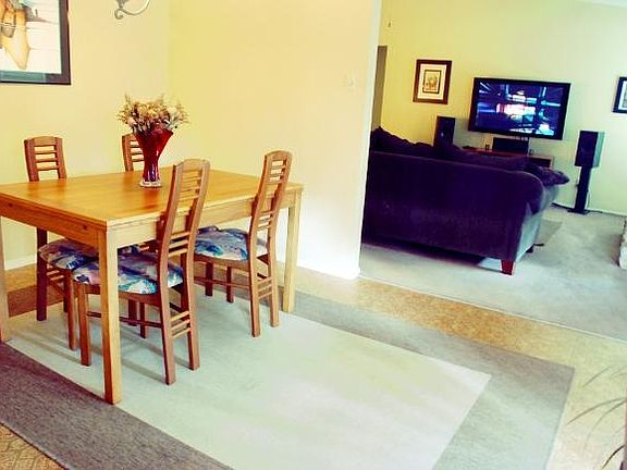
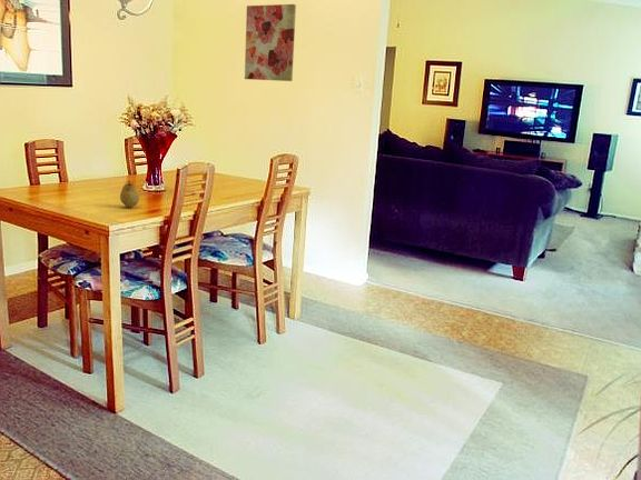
+ wall art (268, 42)
+ fruit (129, 192)
